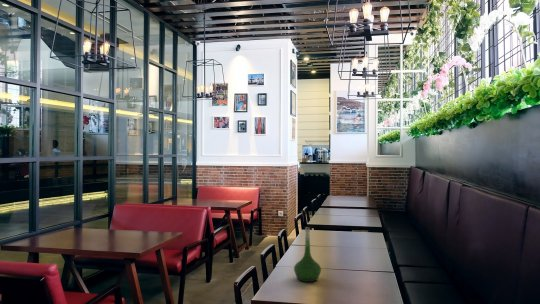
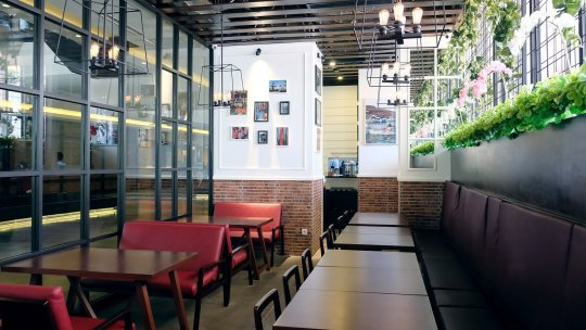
- vase (307, 253)
